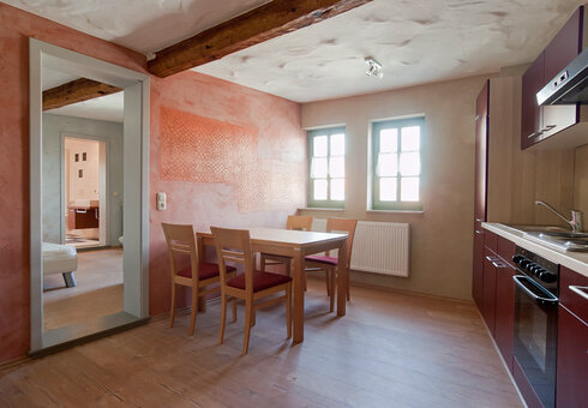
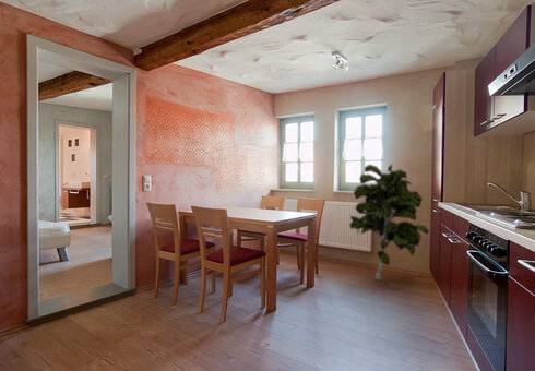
+ indoor plant (387, 222)
